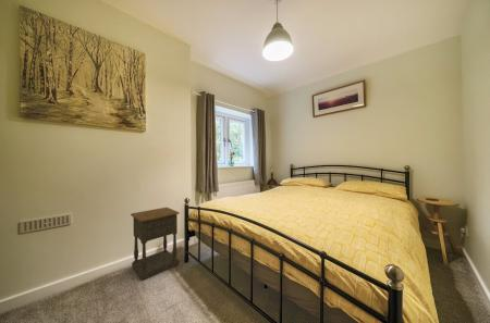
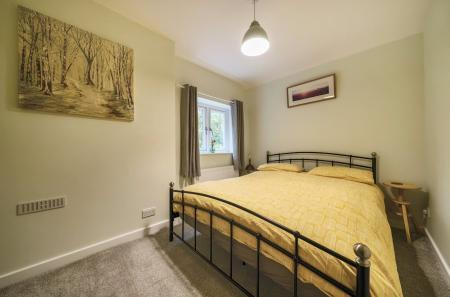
- nightstand (155, 238)
